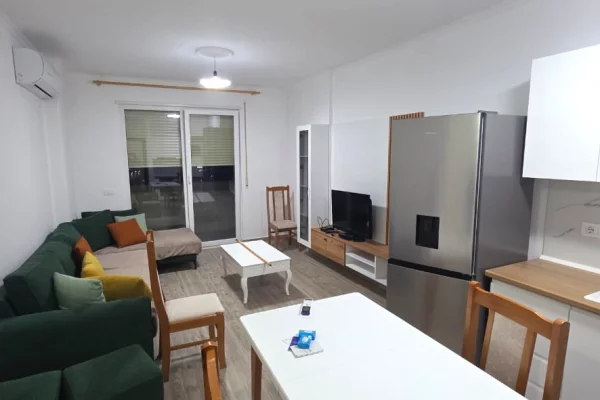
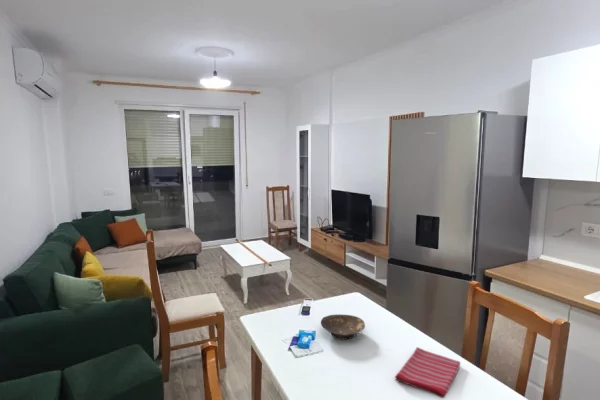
+ dish towel (428, 369)
+ bowl (342, 328)
